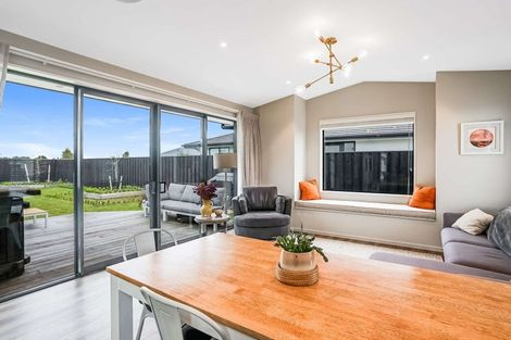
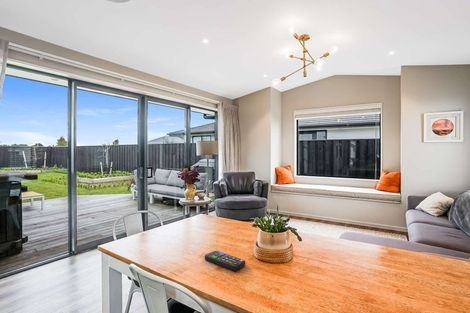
+ remote control (224, 259)
